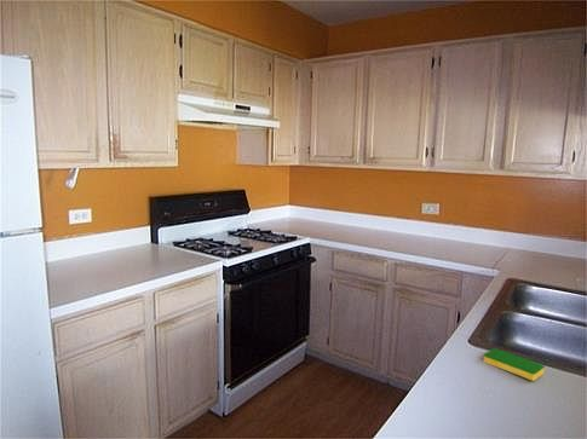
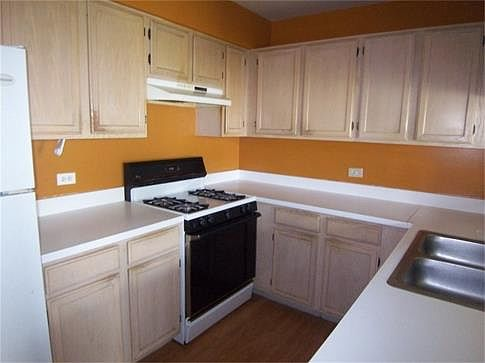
- dish sponge (512, 363)
